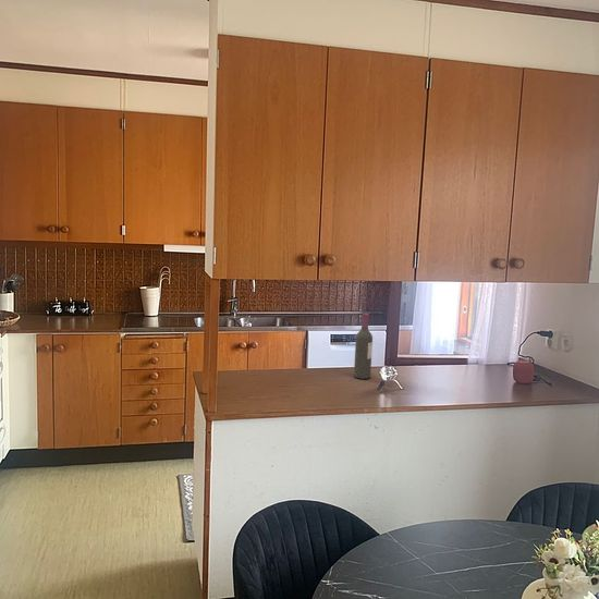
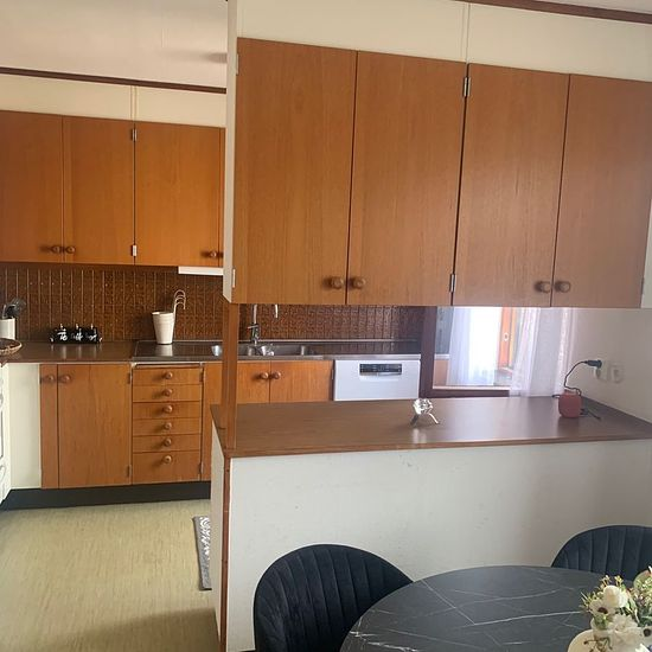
- wine bottle (364, 345)
